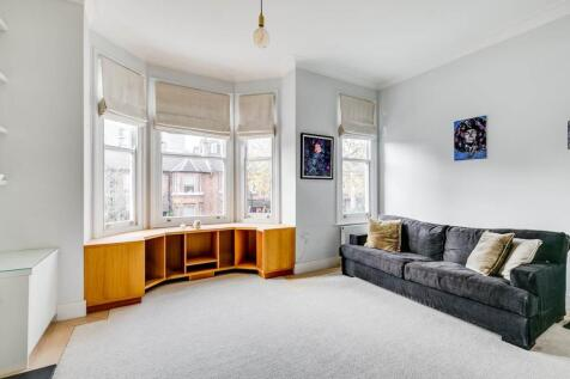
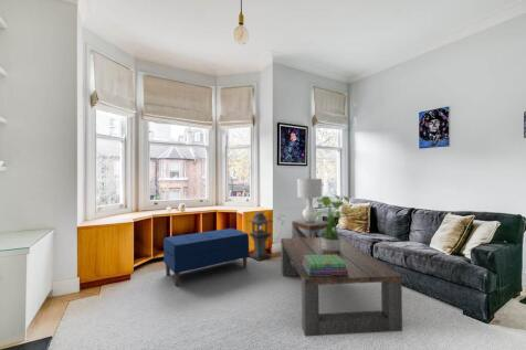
+ lamp (309, 199)
+ lantern (260, 234)
+ coffee table (327, 275)
+ bench (207, 253)
+ potted plant (332, 221)
+ side table (312, 236)
+ stack of books (324, 264)
